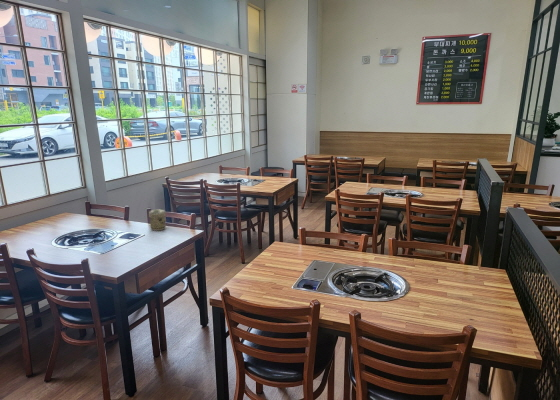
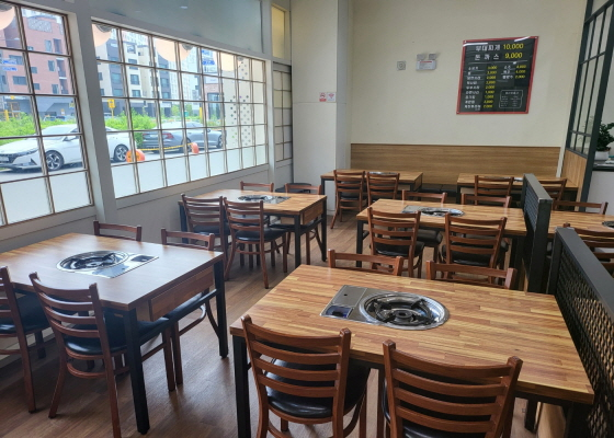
- jar (157, 219)
